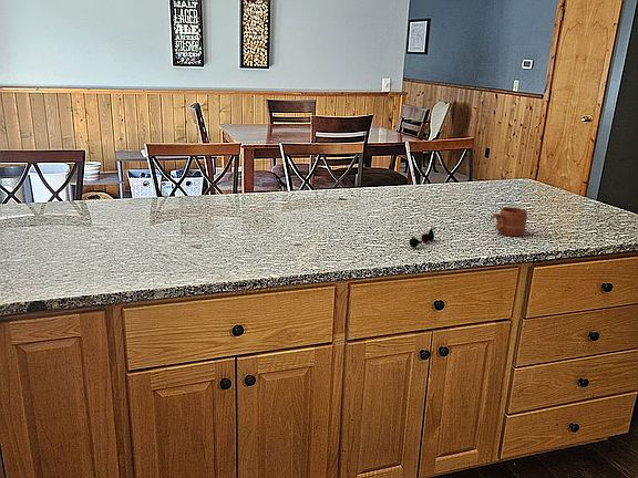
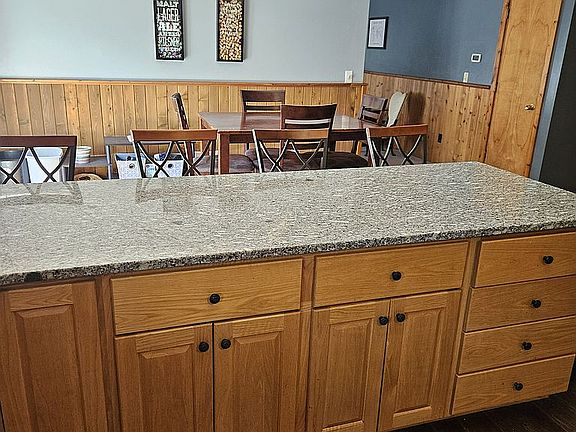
- fruit (423, 236)
- mug (505, 221)
